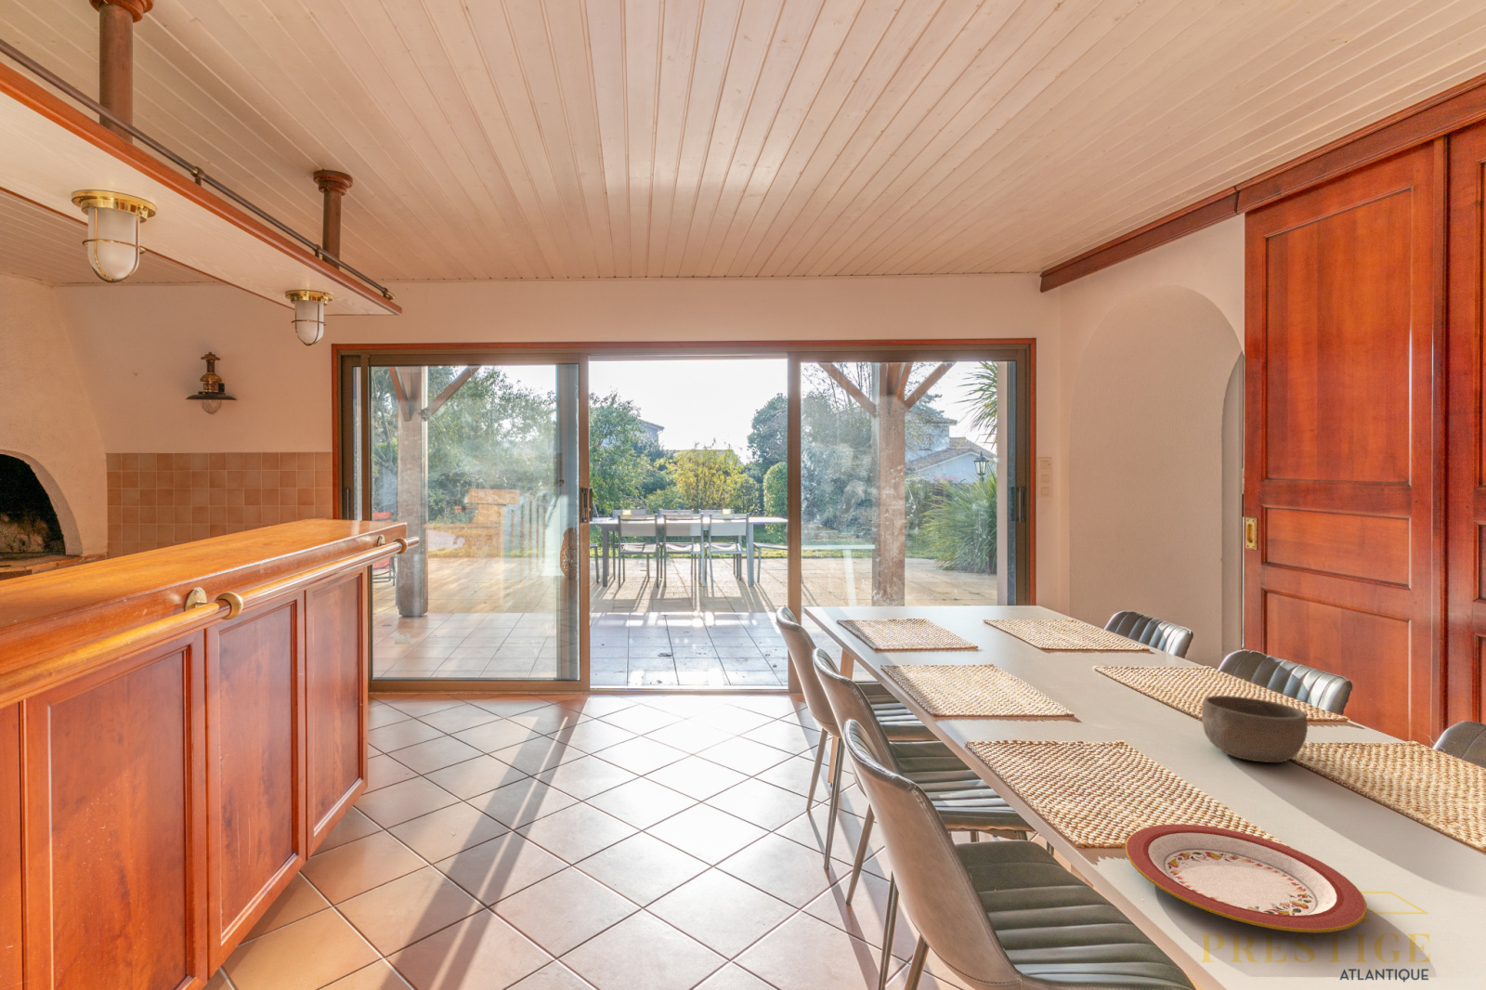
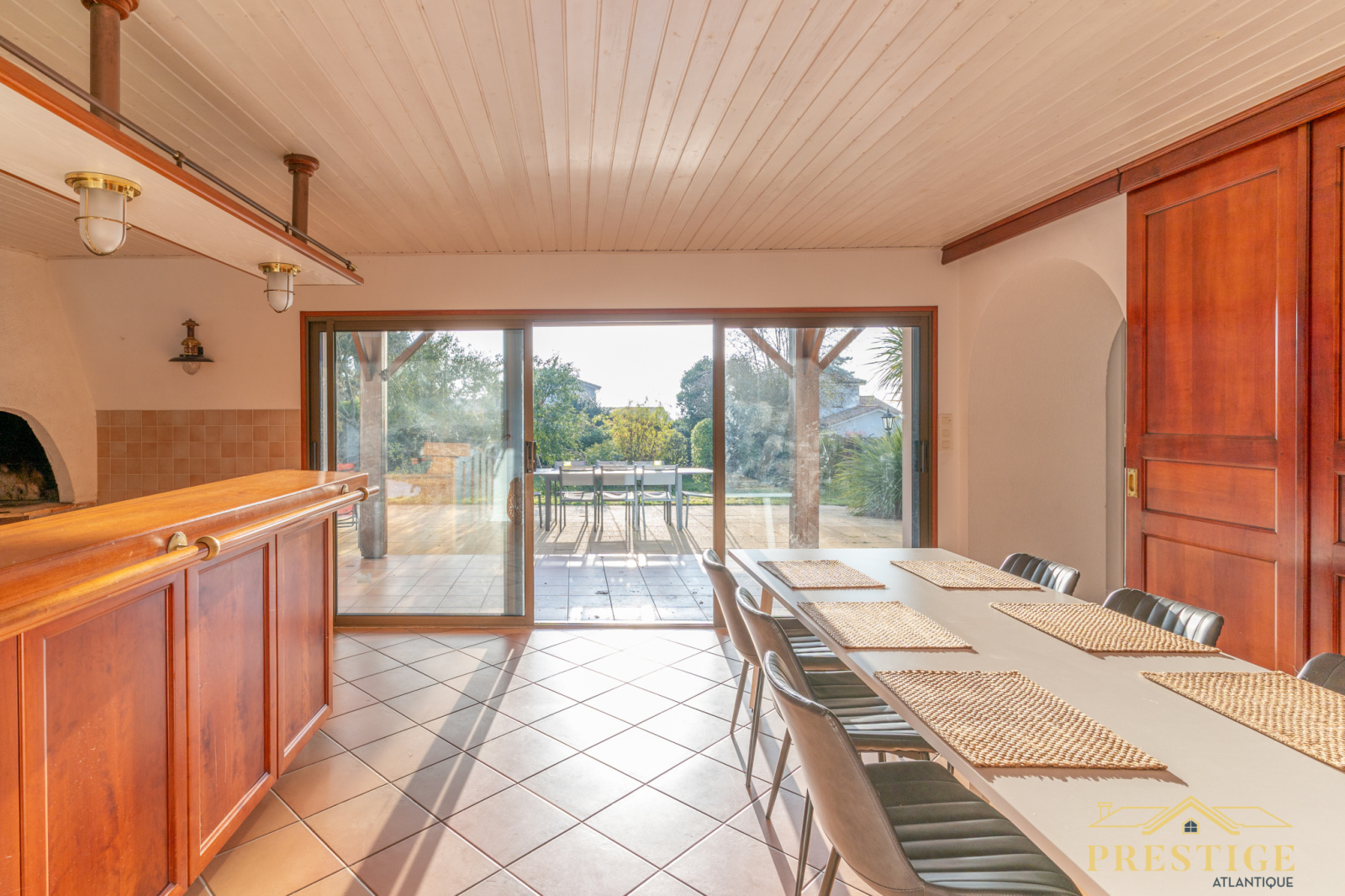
- bowl (1252, 730)
- plate (1236, 877)
